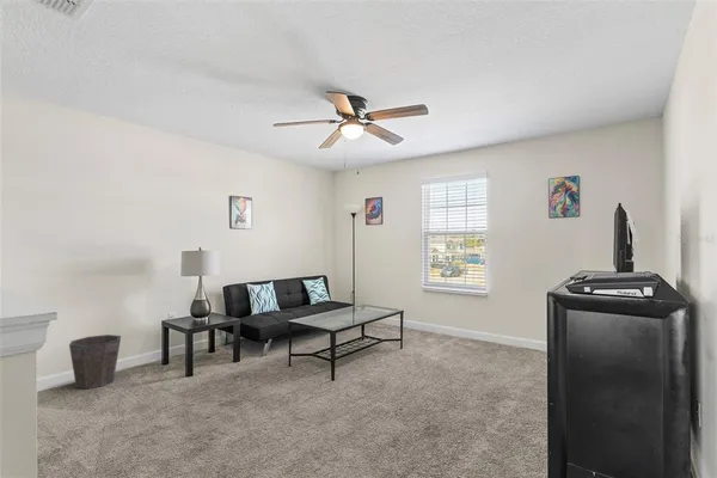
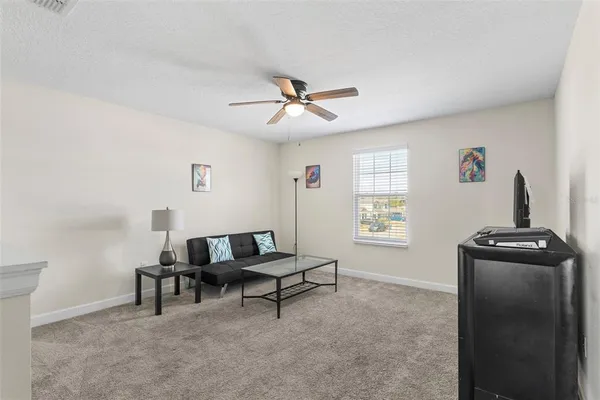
- waste bin (96, 361)
